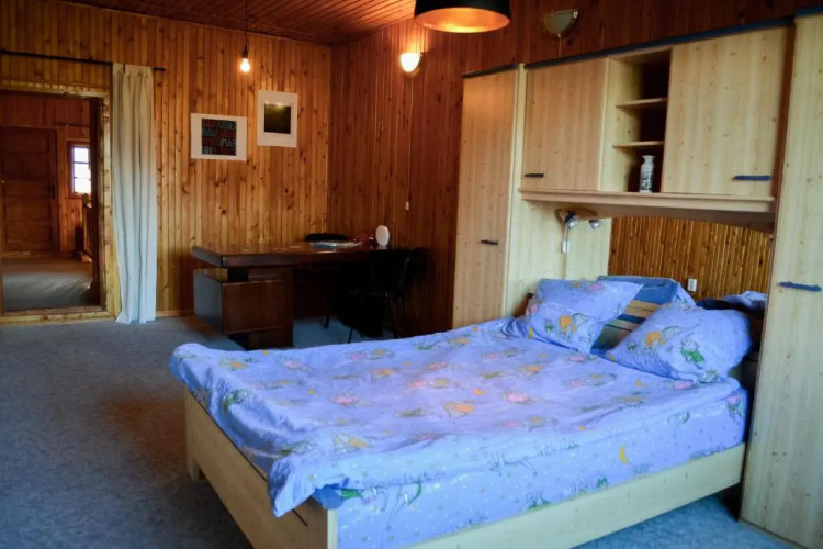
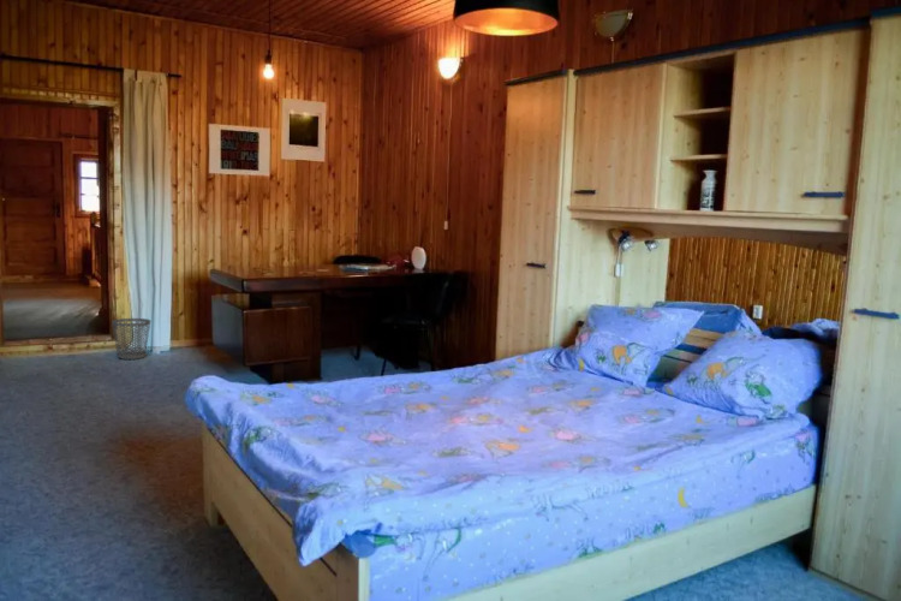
+ wastebasket (131, 338)
